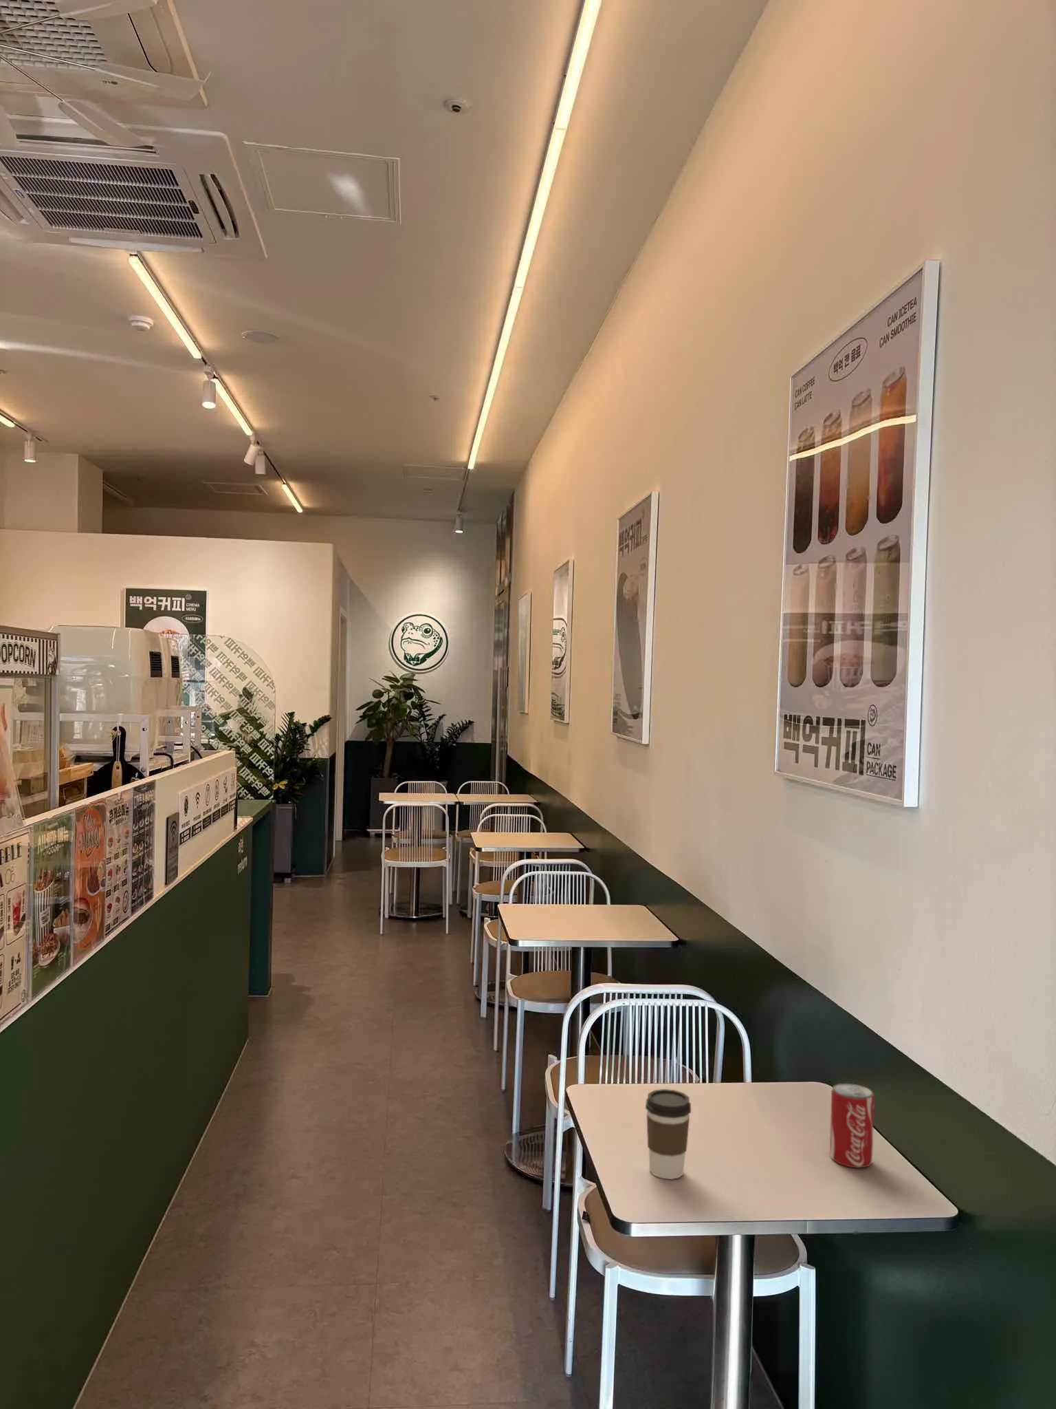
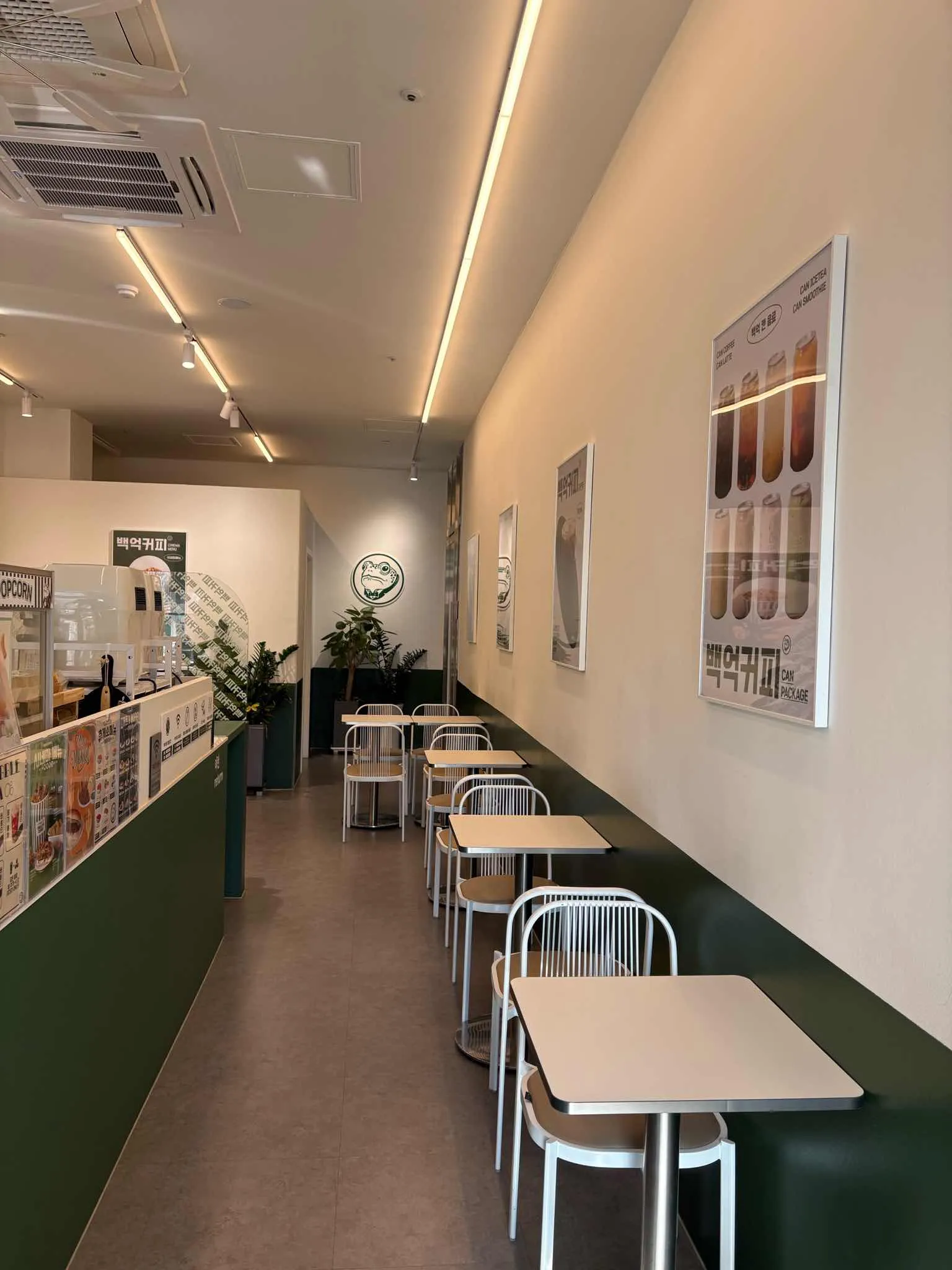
- coffee cup (667, 1134)
- beverage can (852, 1124)
